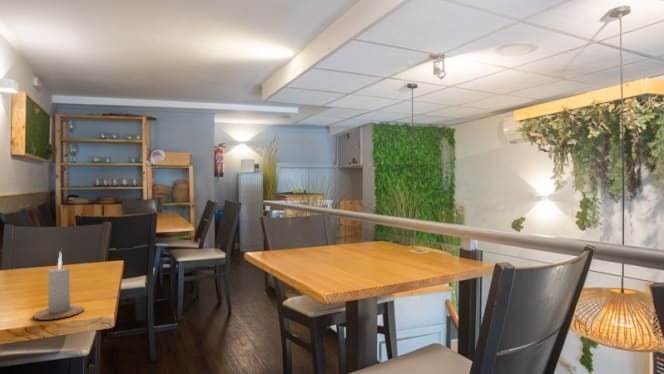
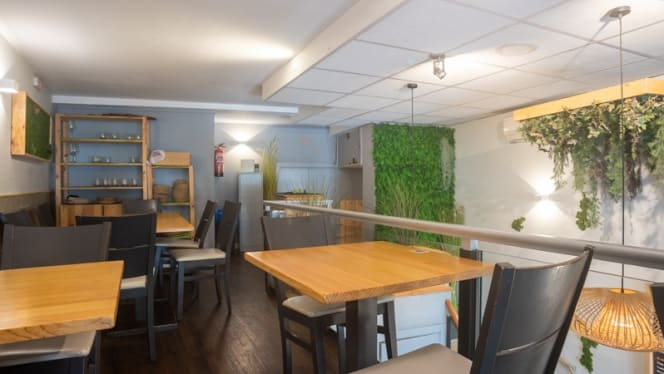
- candle (59, 281)
